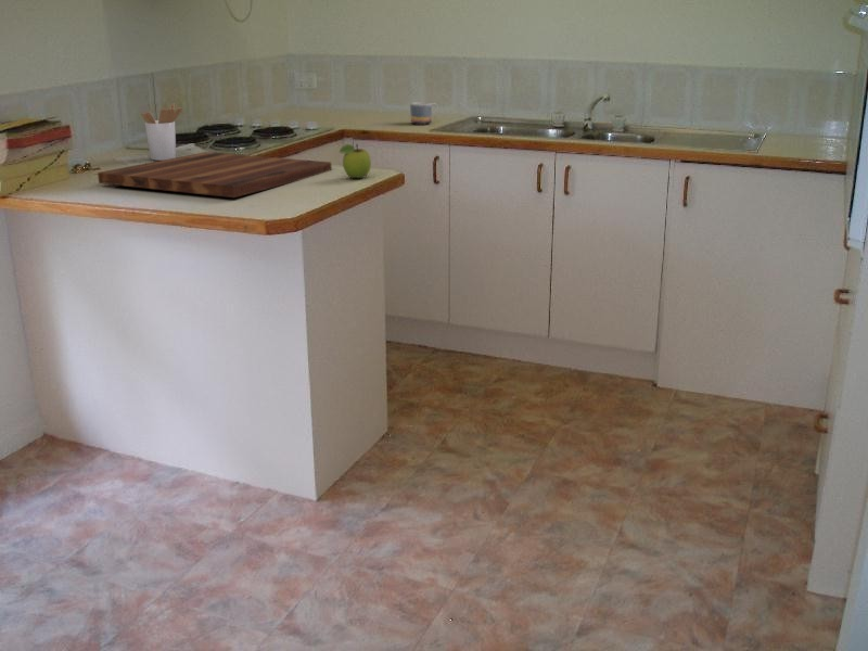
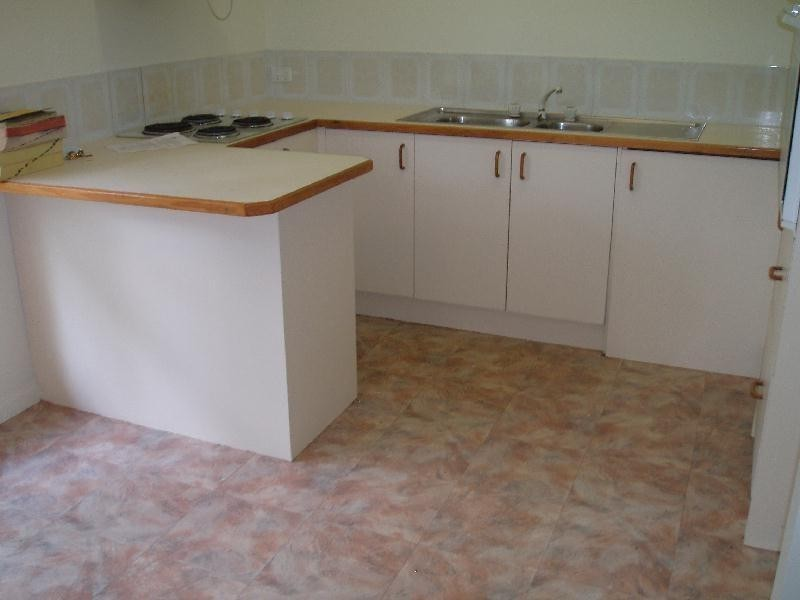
- cutting board (218, 171)
- mug (424, 113)
- fruit (354, 161)
- utensil holder (165, 131)
